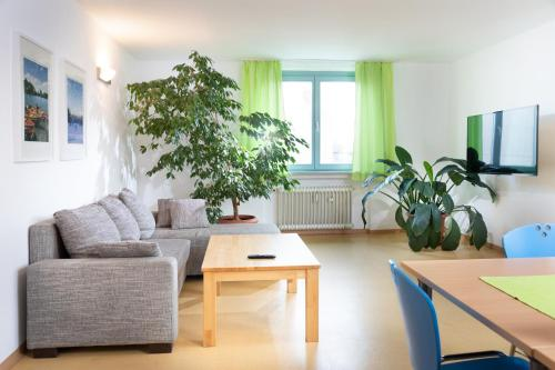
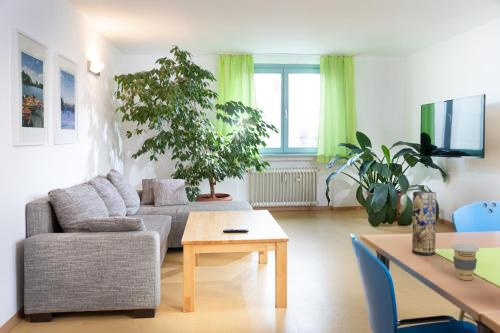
+ coffee cup (464, 261)
+ vase (423, 222)
